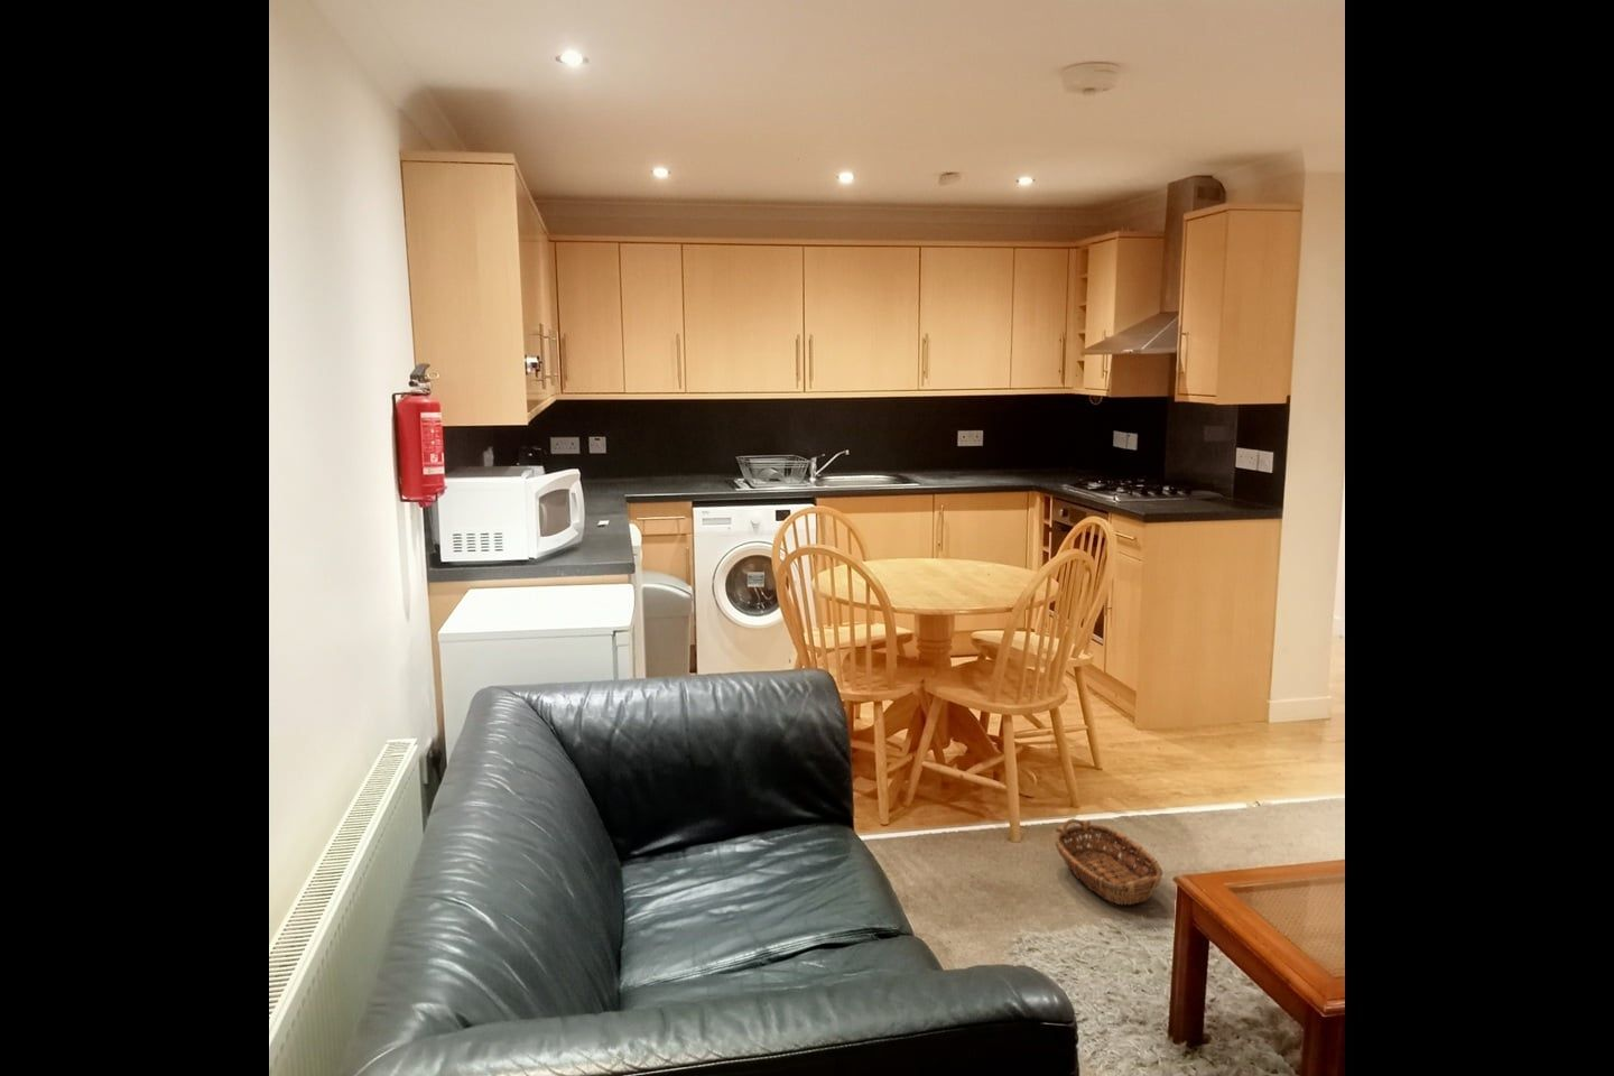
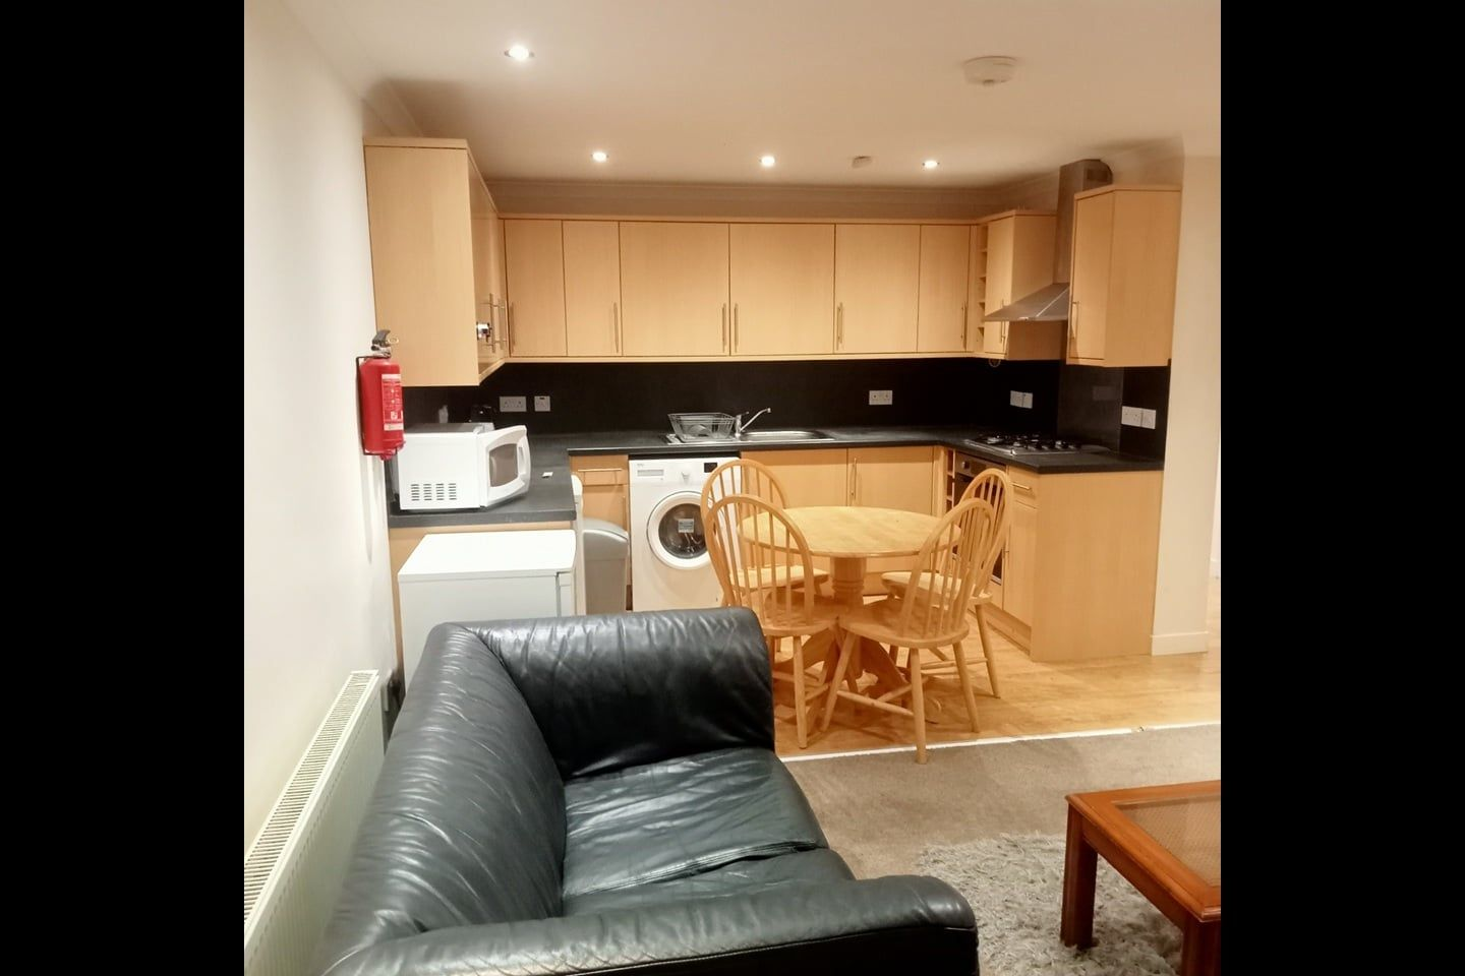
- basket (1105, 856)
